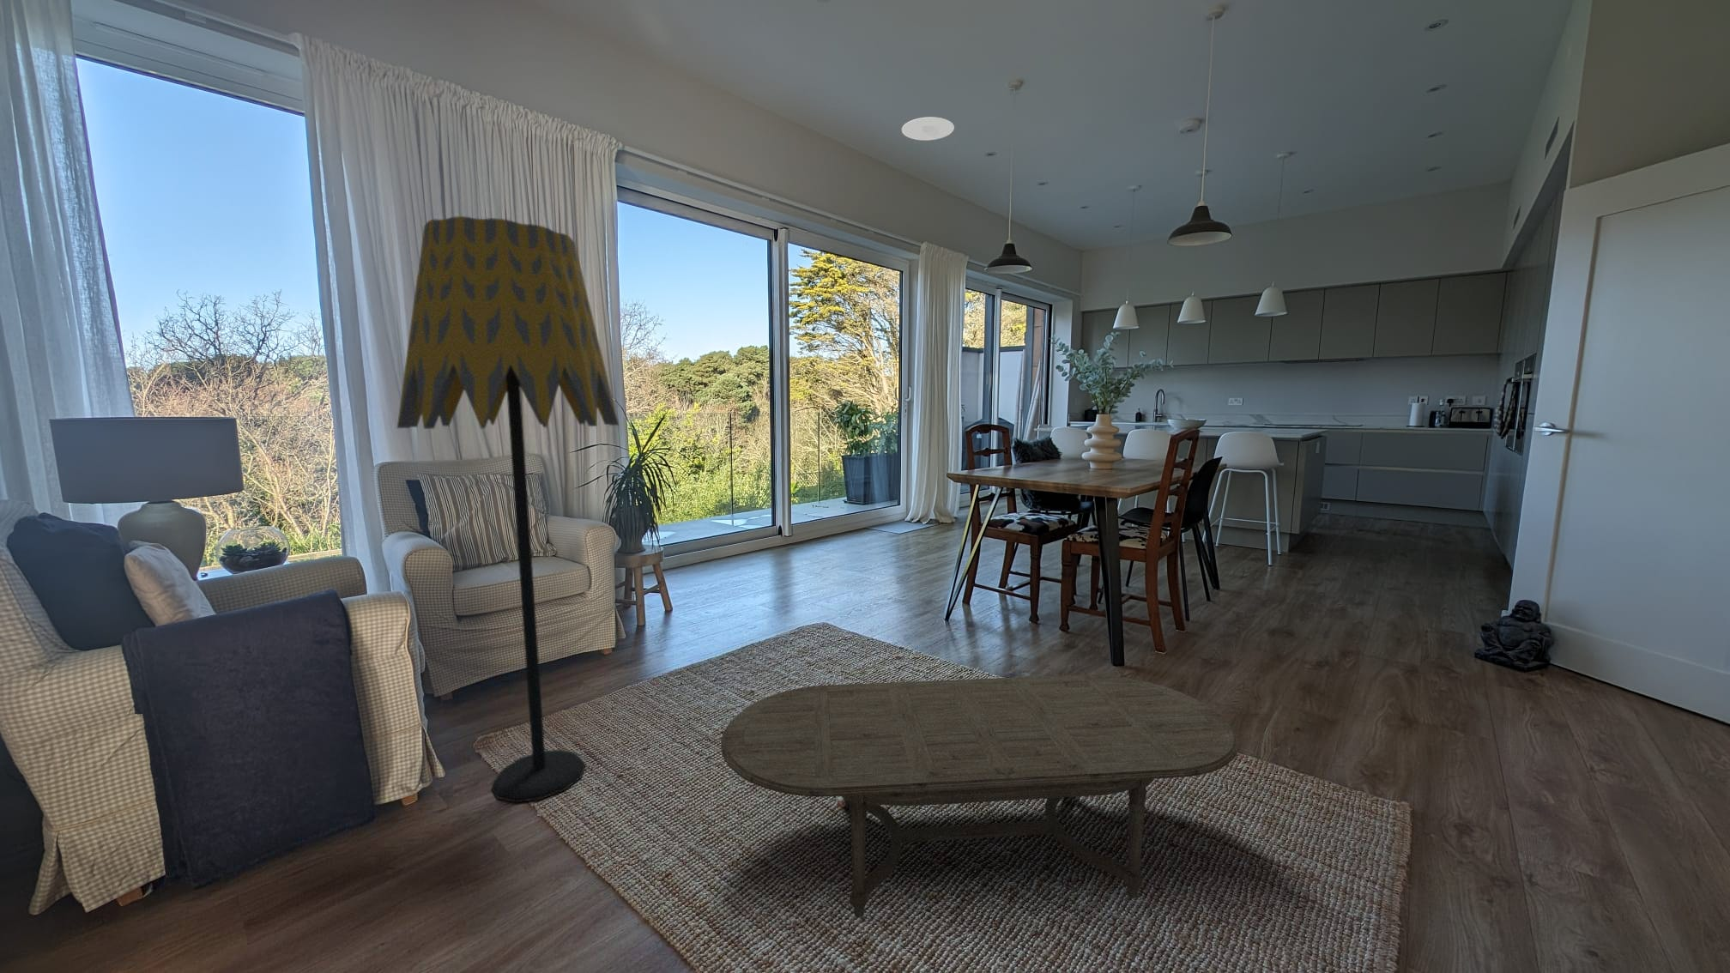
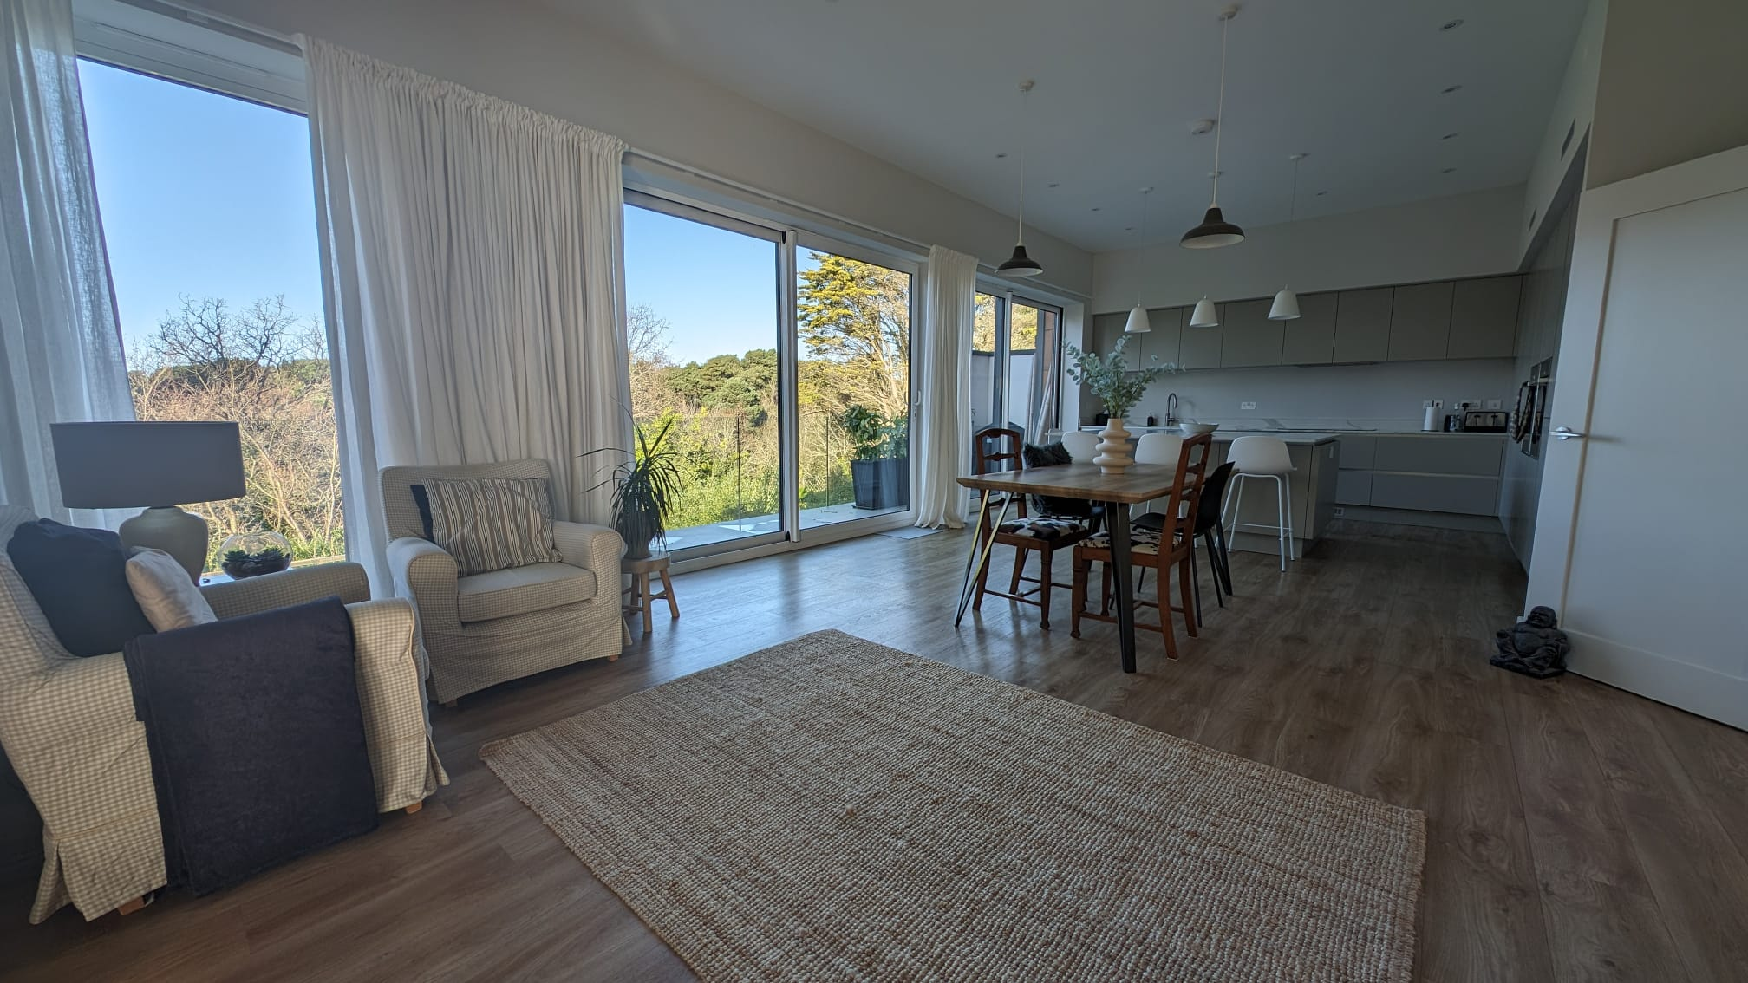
- coffee table (977, 784)
- recessed light (928, 126)
- floor lamp (522, 520)
